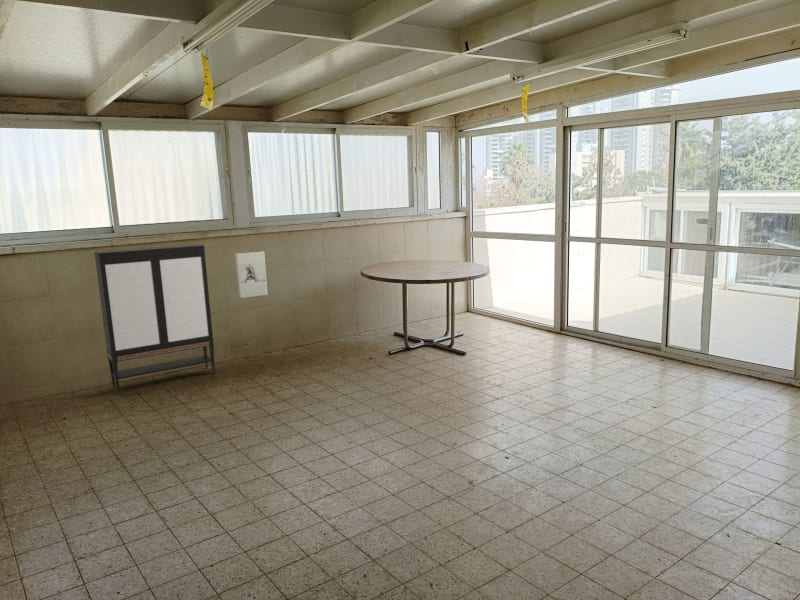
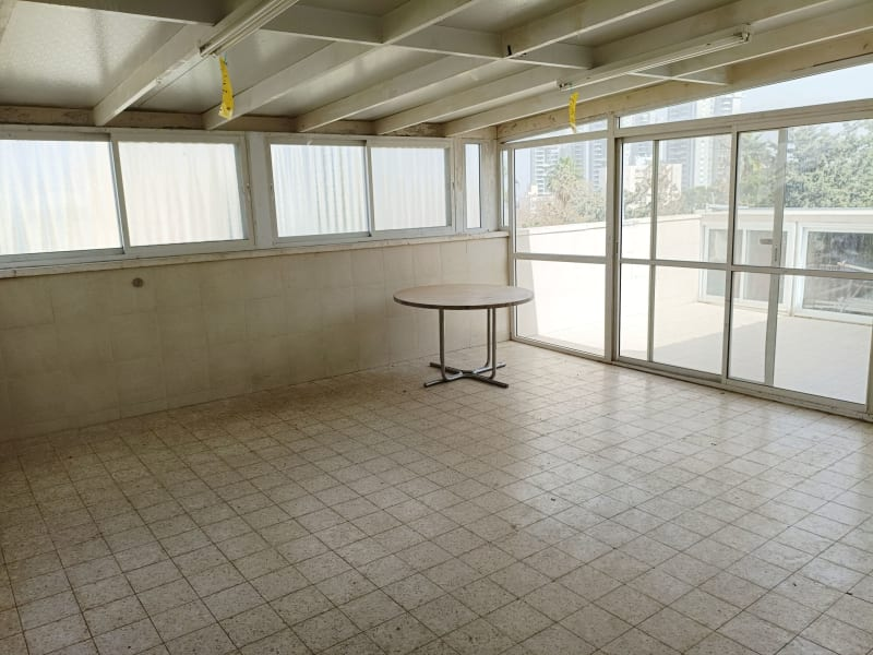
- wall sculpture (251, 274)
- storage cabinet (158, 315)
